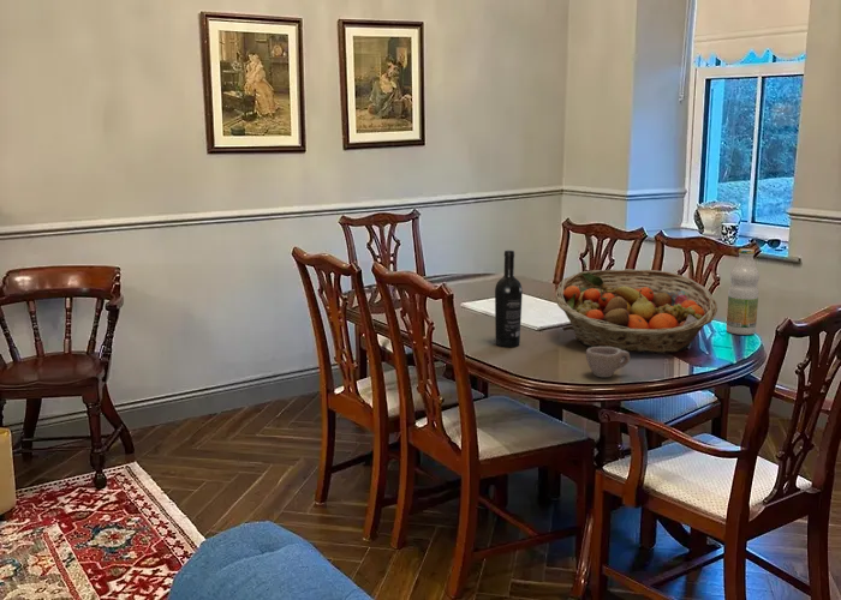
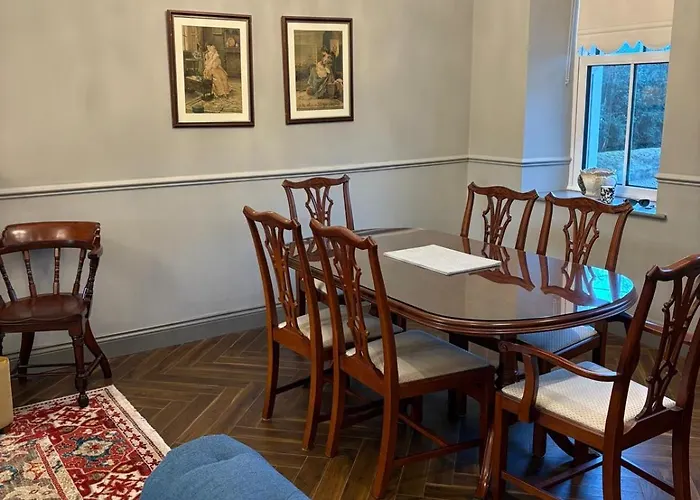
- cup (608, 362)
- wine bottle (508, 298)
- fruit basket (633, 310)
- bottle (742, 290)
